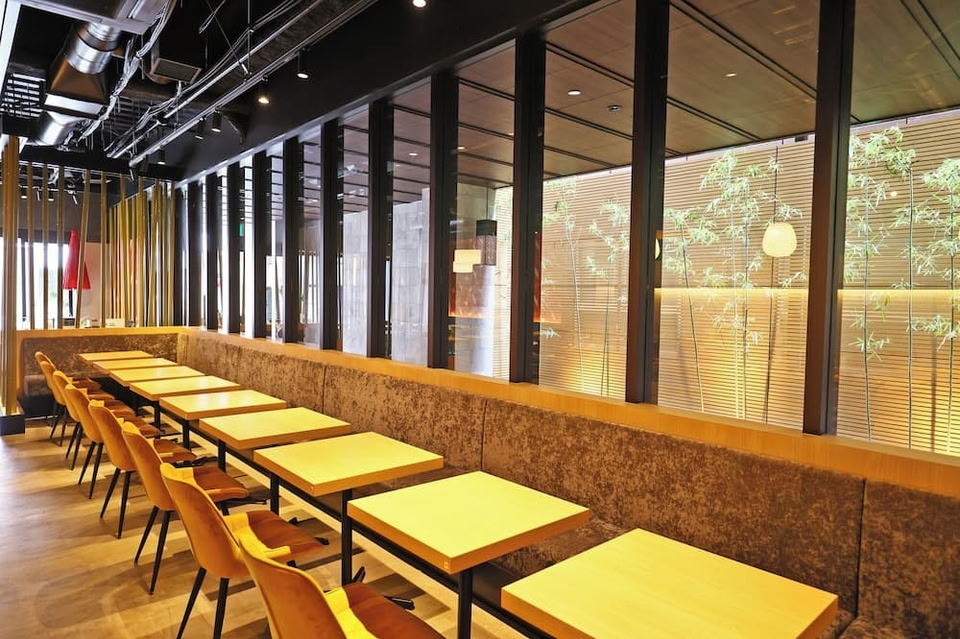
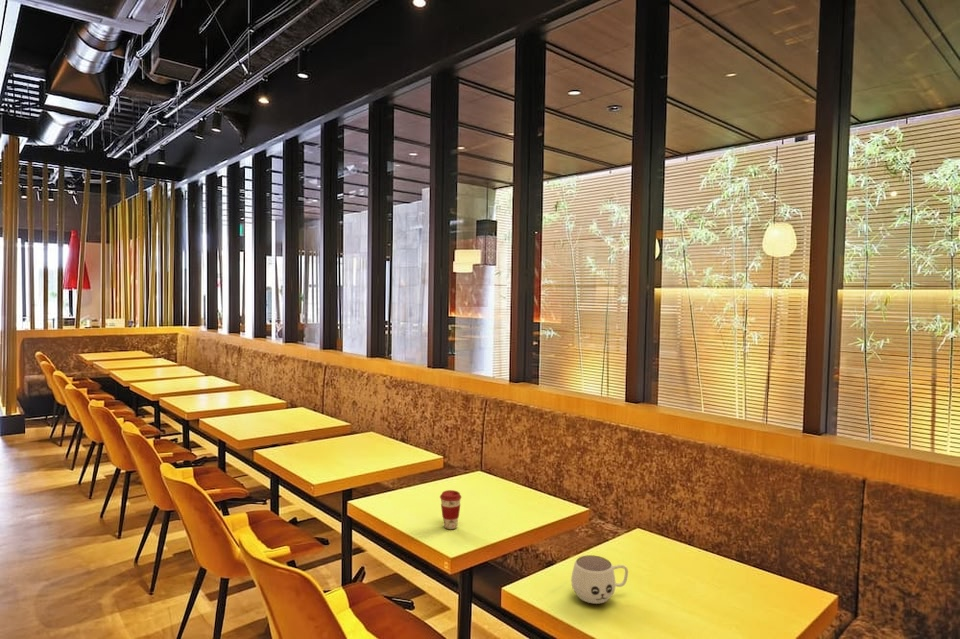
+ coffee cup (450, 509)
+ mug (600, 580)
